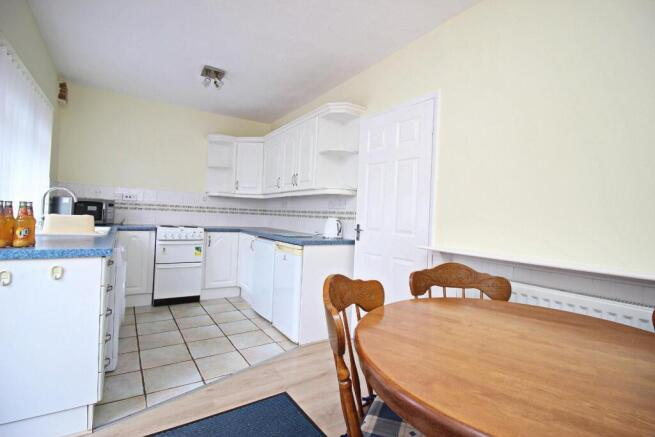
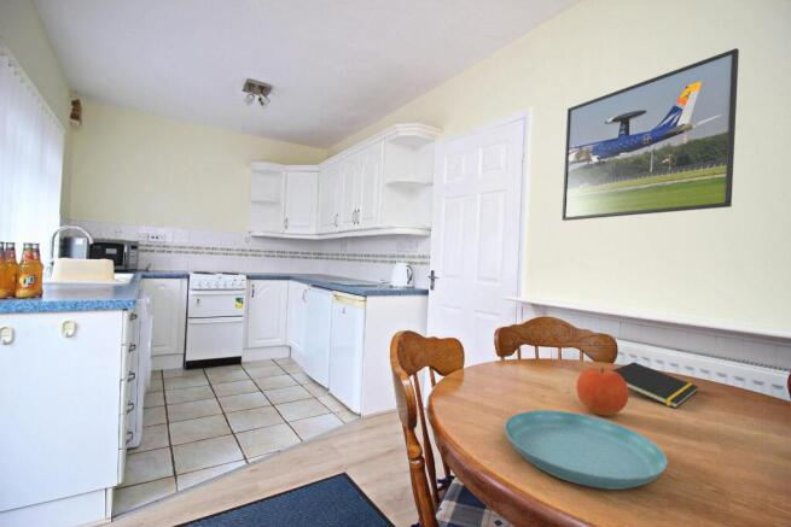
+ saucer (577, 446)
+ fruit (601, 391)
+ notepad (651, 381)
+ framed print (635, 148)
